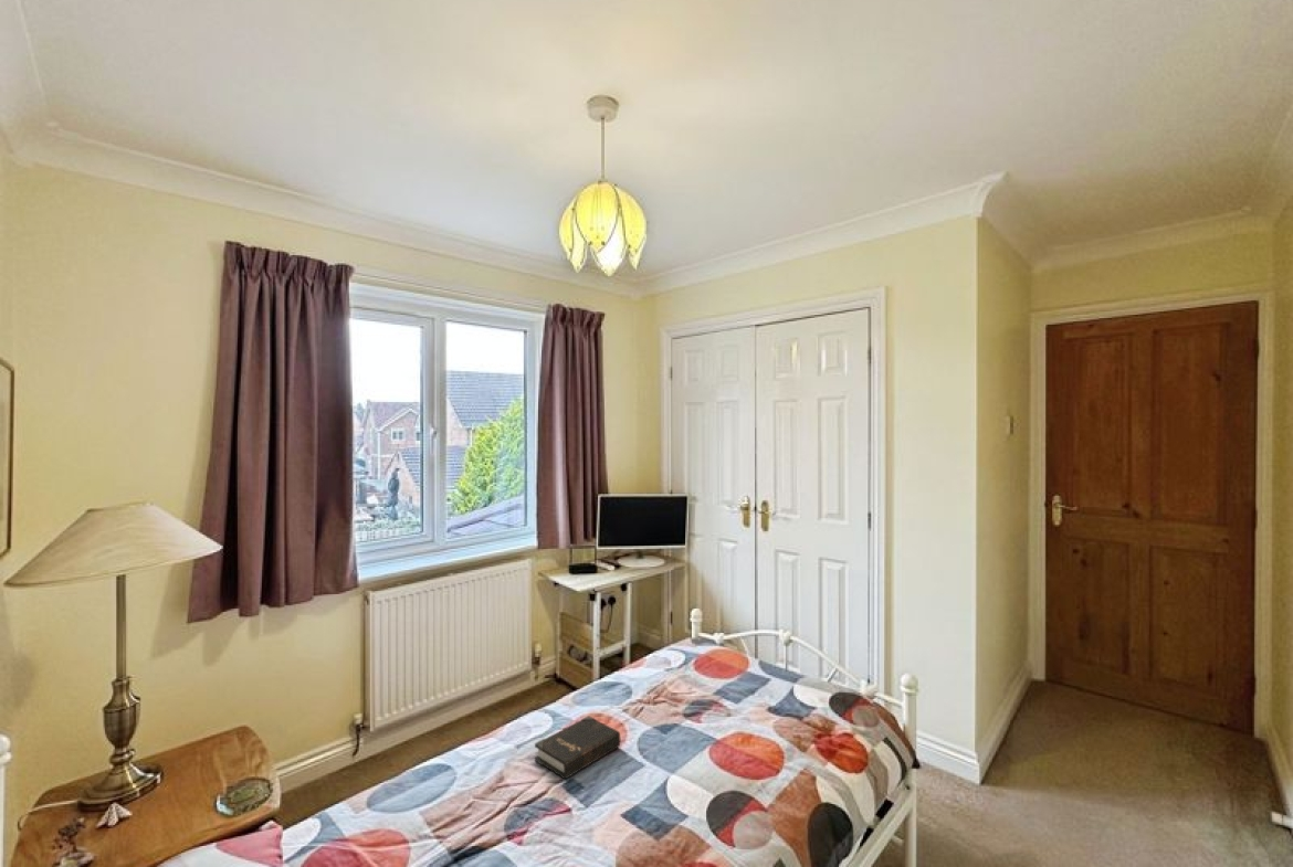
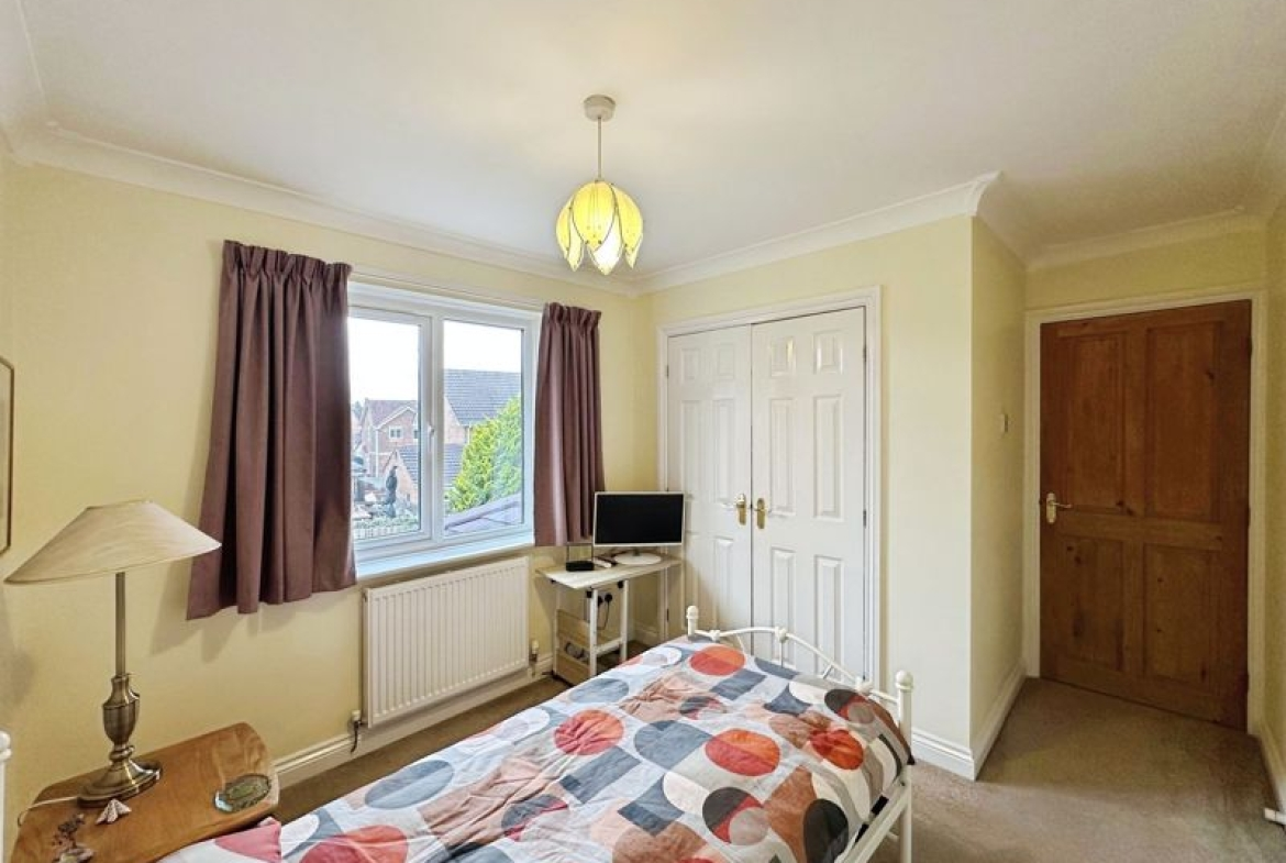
- hardback book (578, 746)
